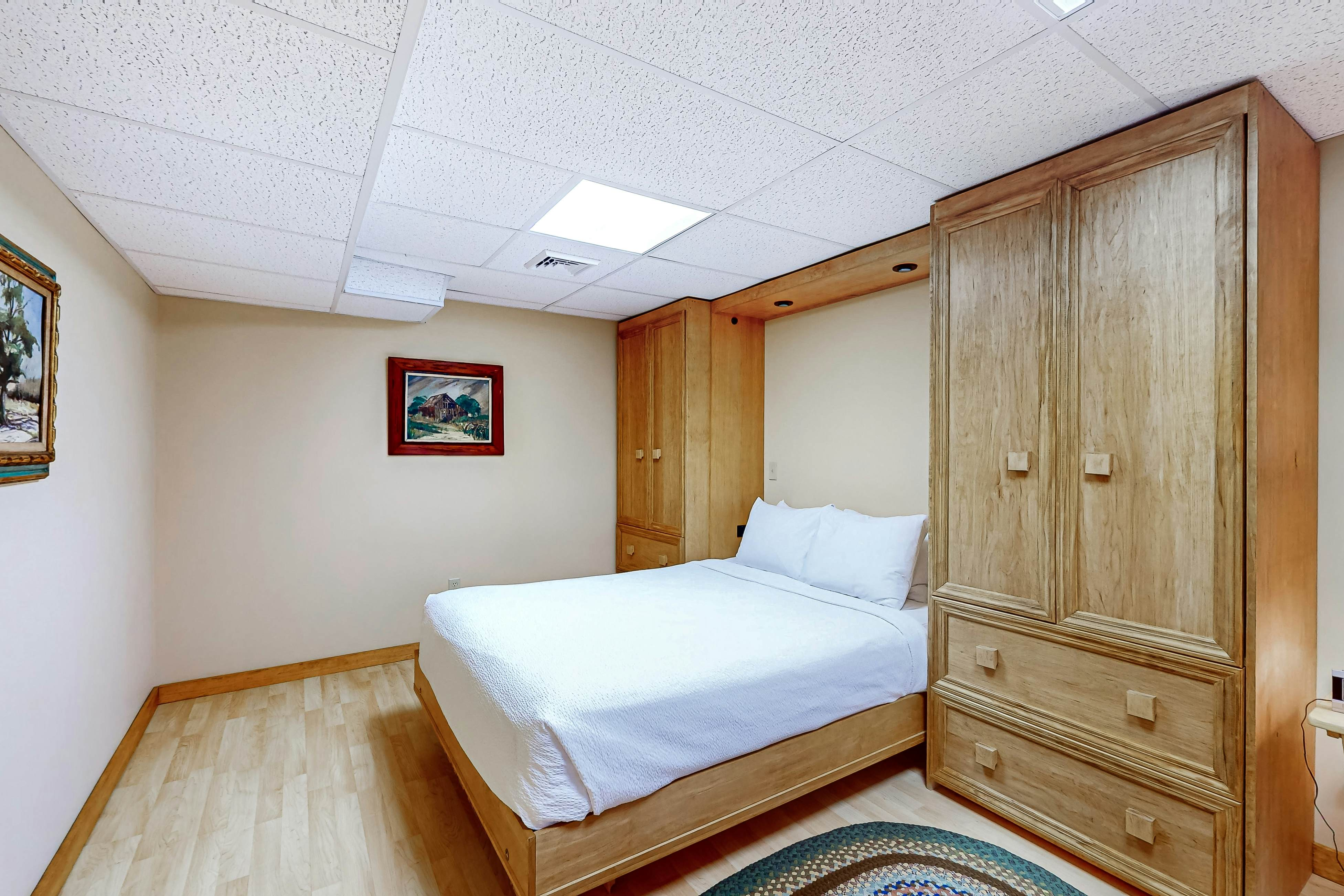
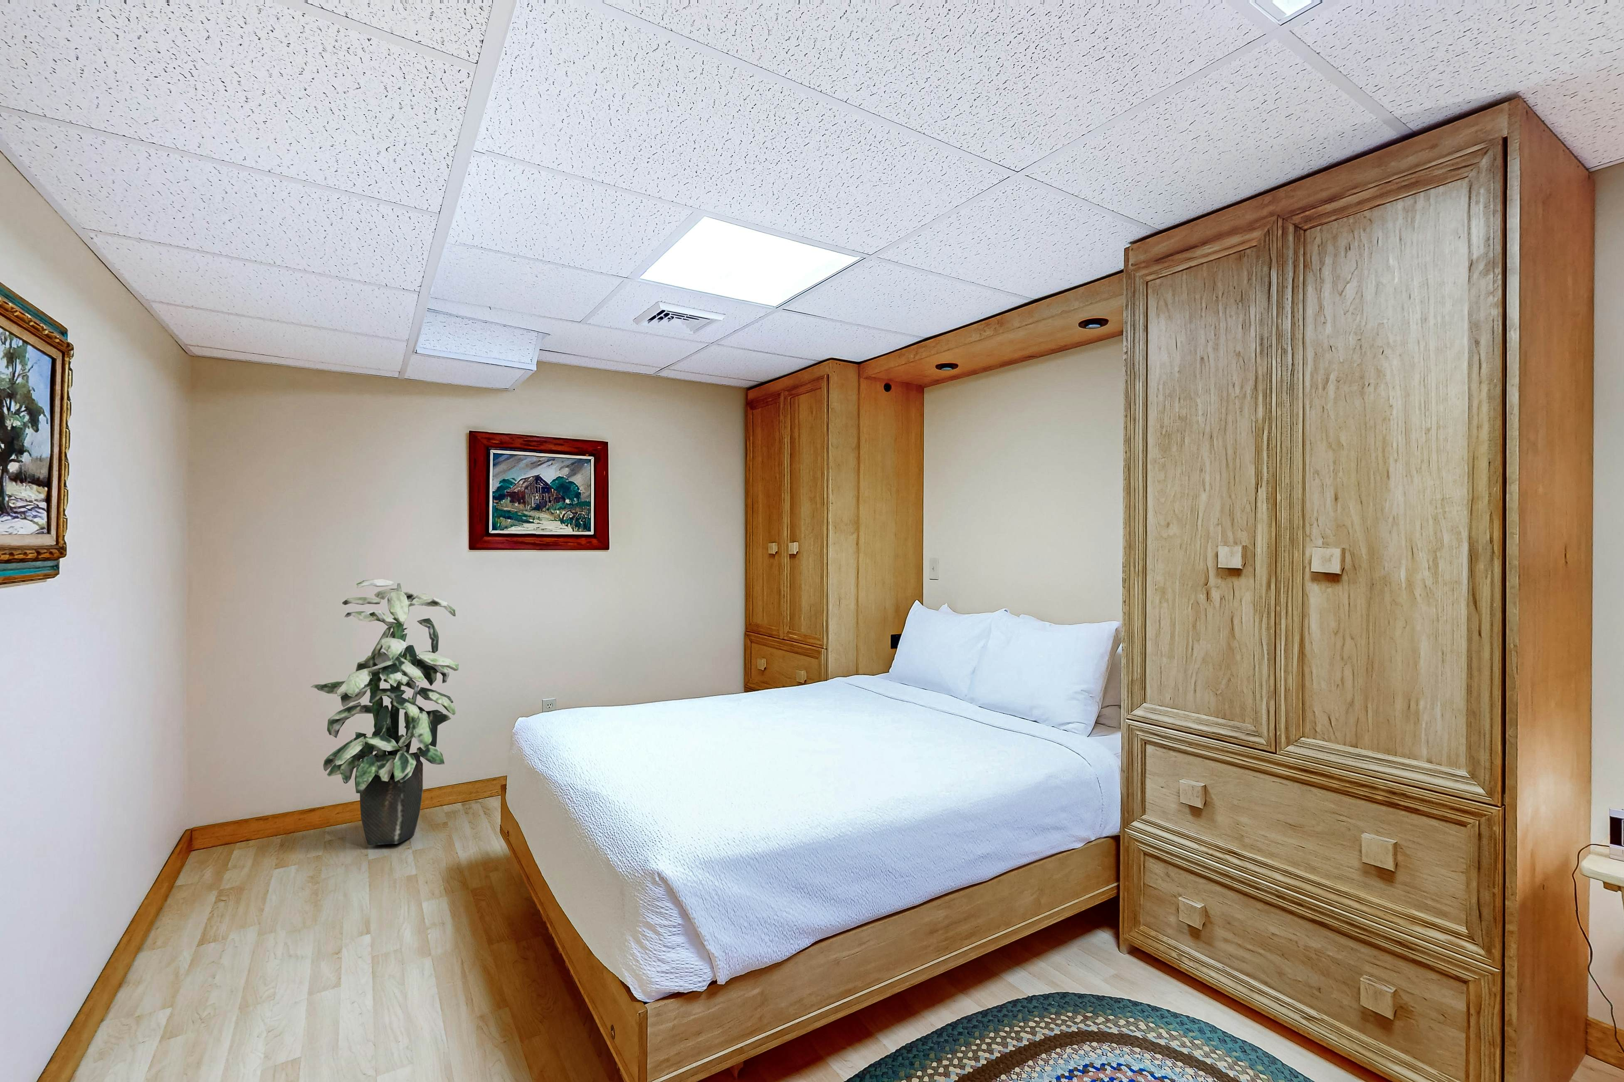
+ indoor plant (388, 708)
